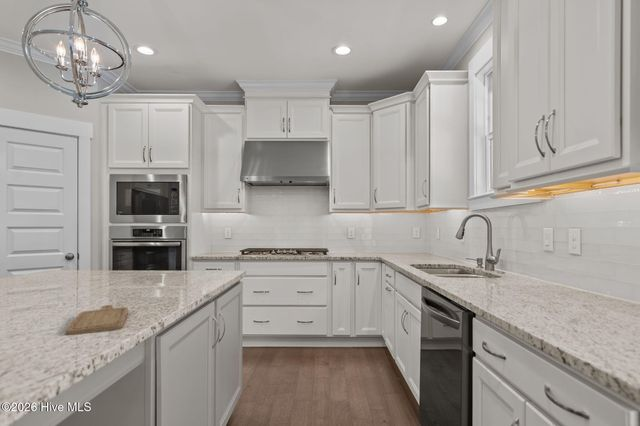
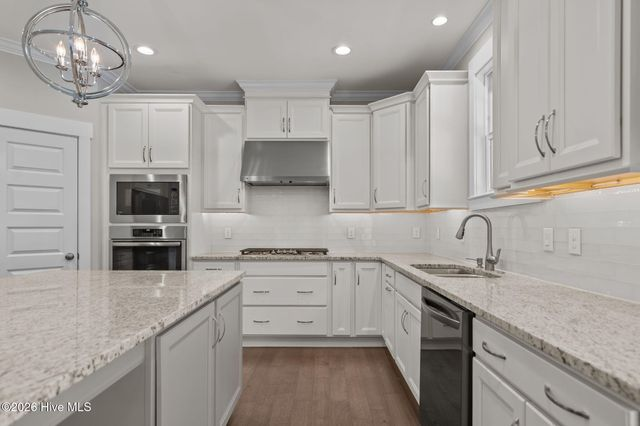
- chopping board (101, 317)
